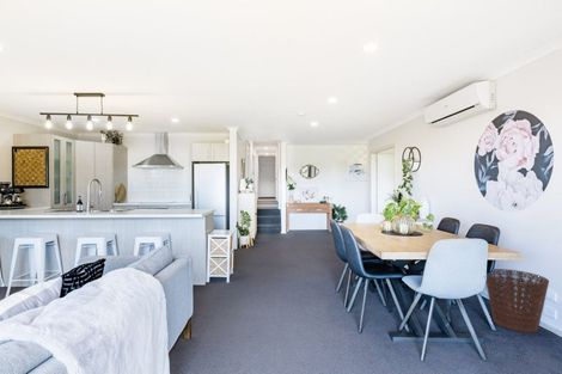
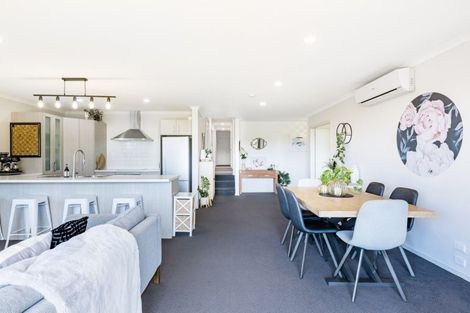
- basket (514, 300)
